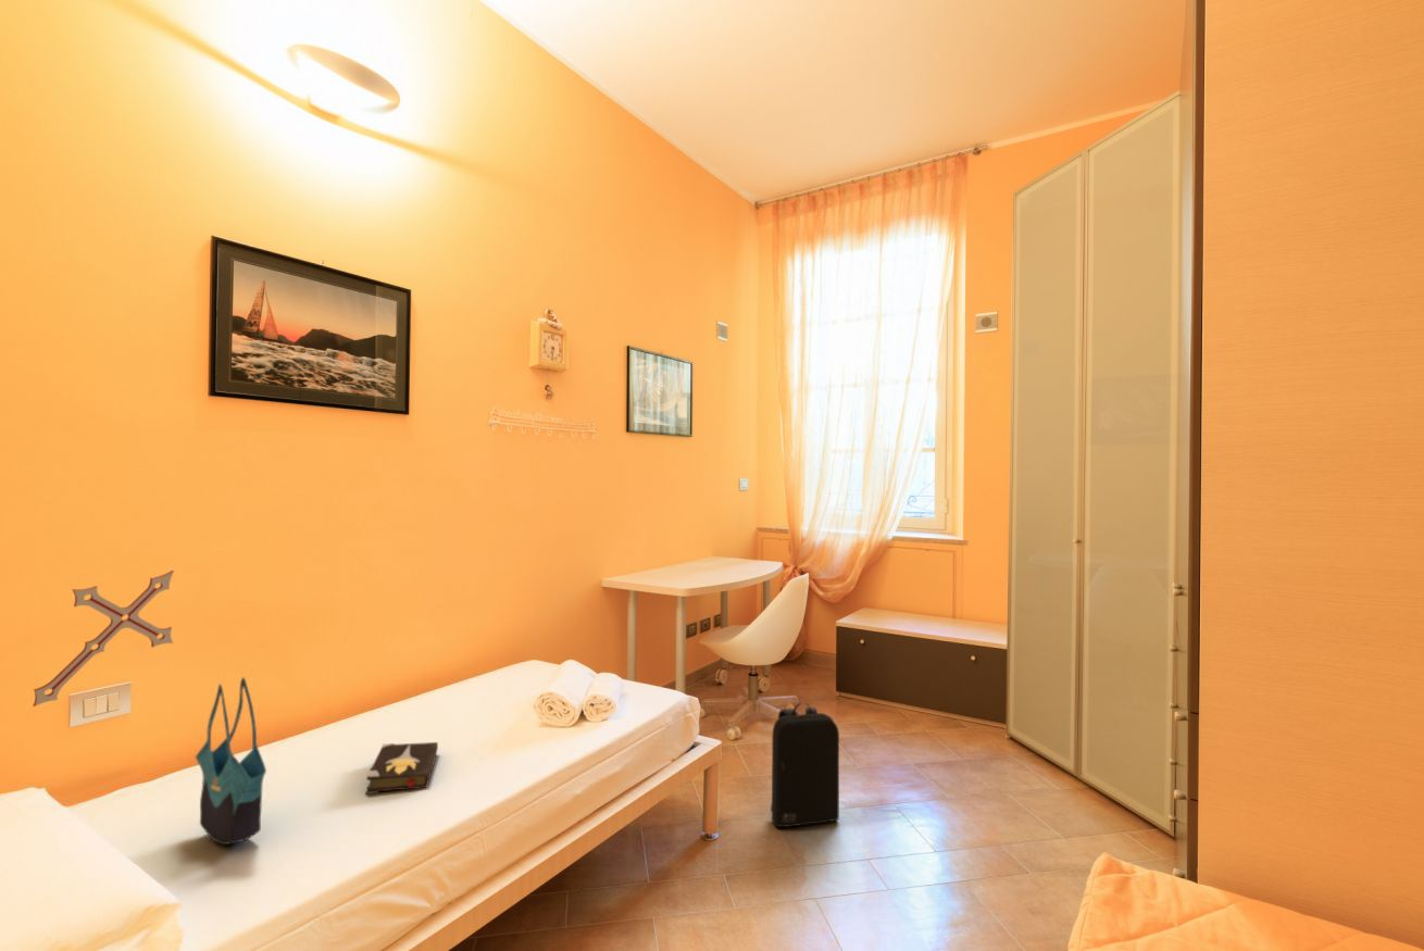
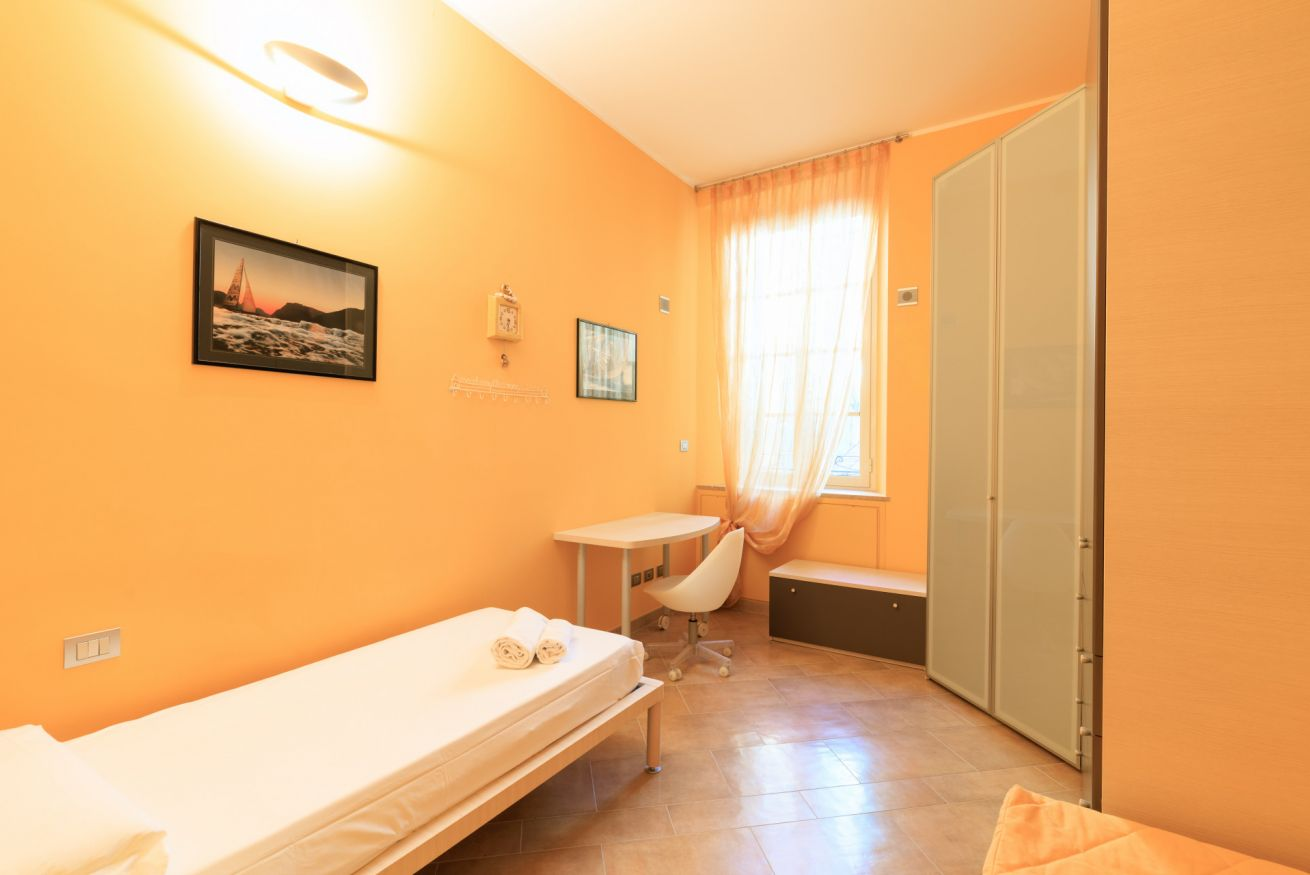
- tote bag (230, 759)
- hardback book (403, 764)
- backpack (801, 758)
- decorative cross (108, 634)
